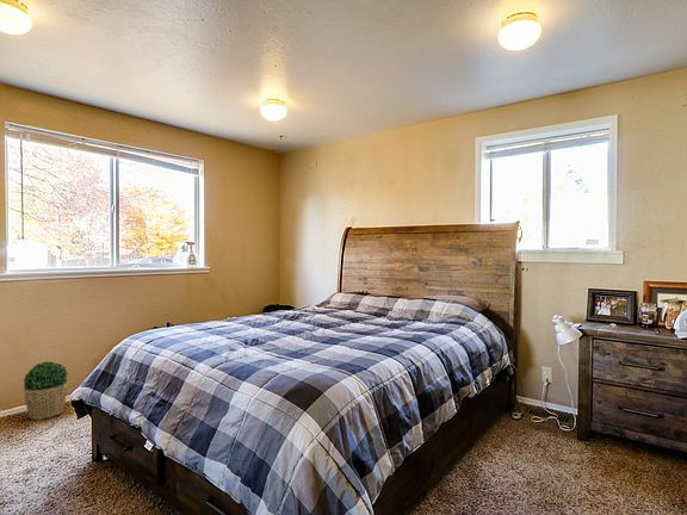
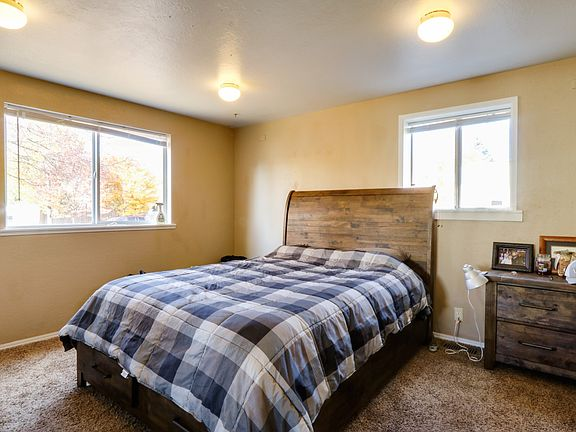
- potted plant (45, 387)
